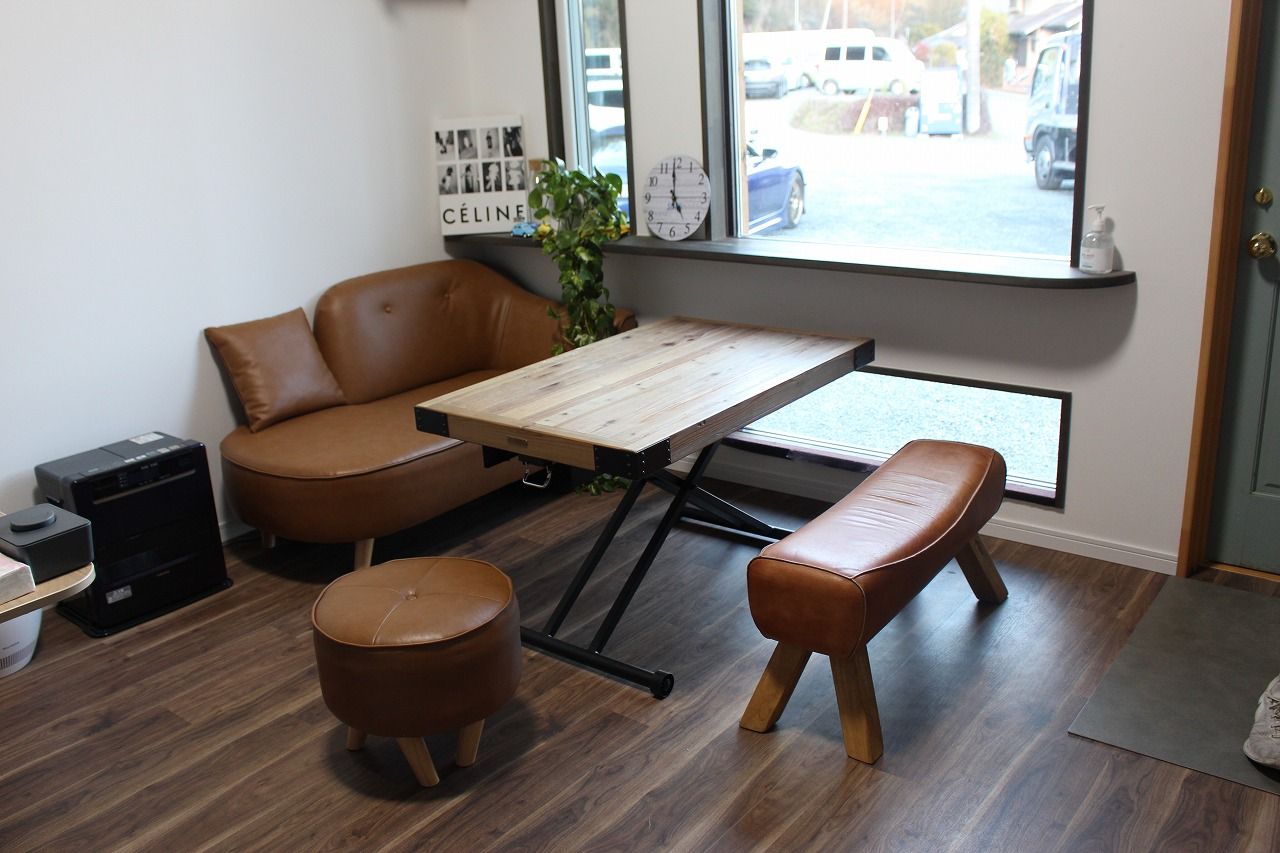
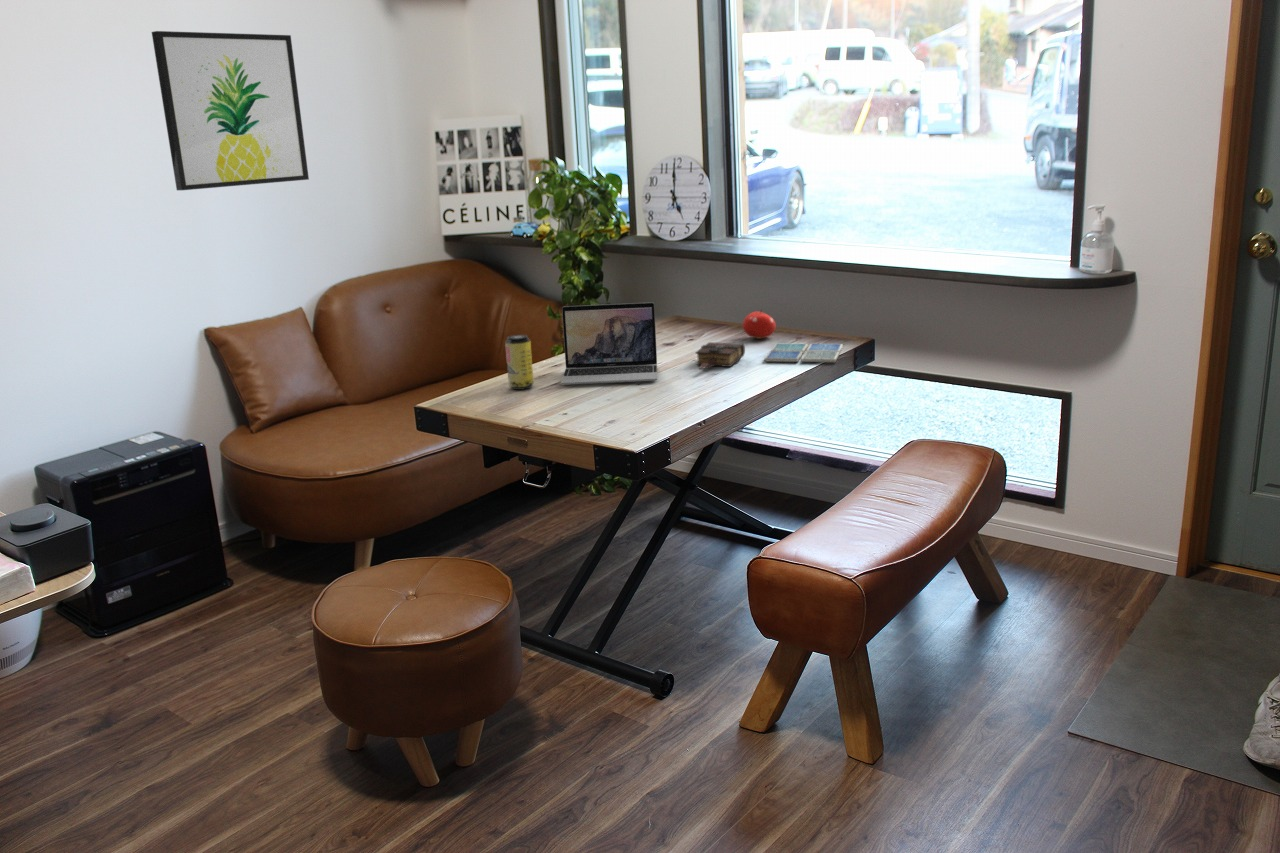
+ drink coaster (803, 352)
+ beverage can (519, 362)
+ book (714, 356)
+ laptop (608, 343)
+ fruit (759, 323)
+ wall art (235, 110)
